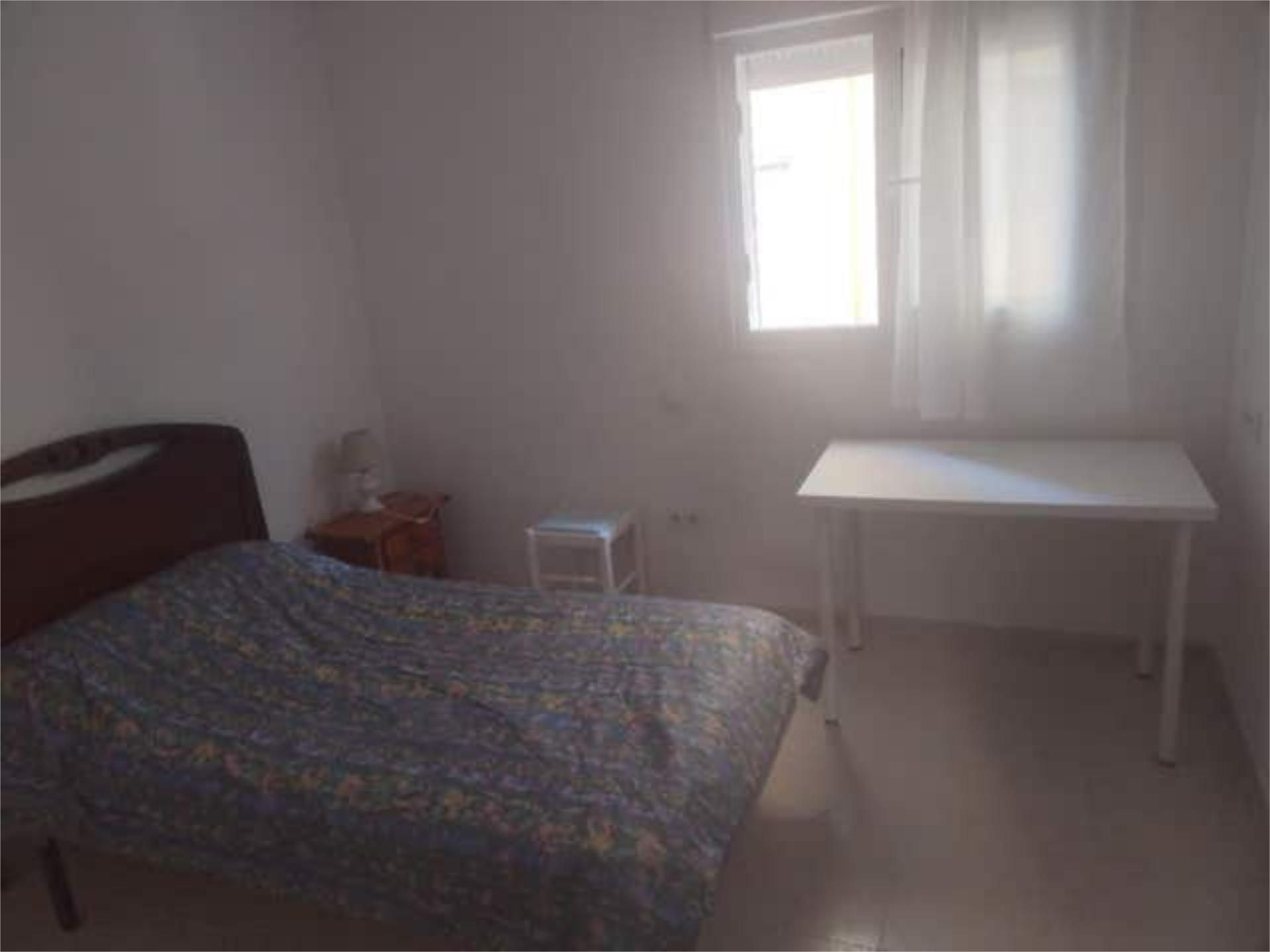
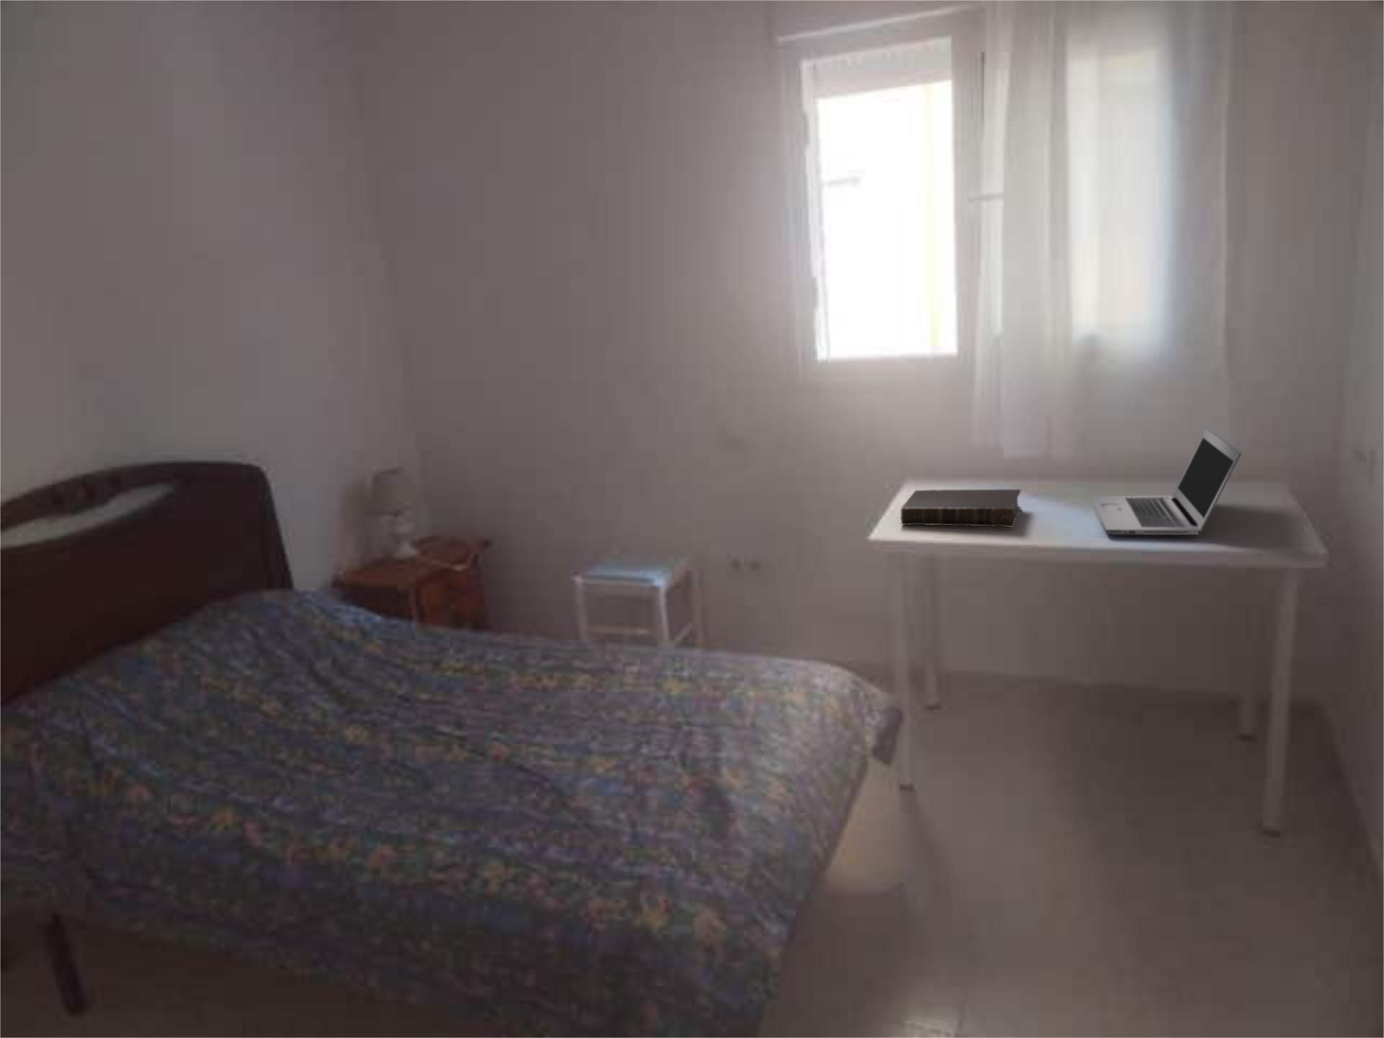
+ laptop (1158, 495)
+ book (961, 507)
